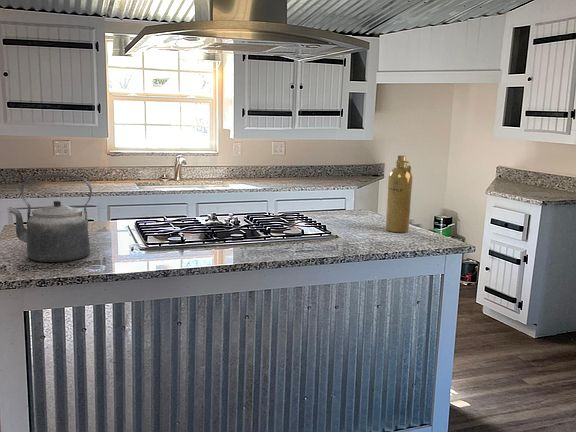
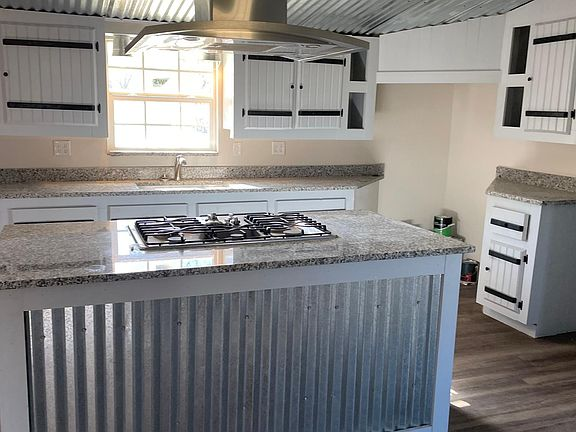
- spray bottle (400, 193)
- kettle (51, 215)
